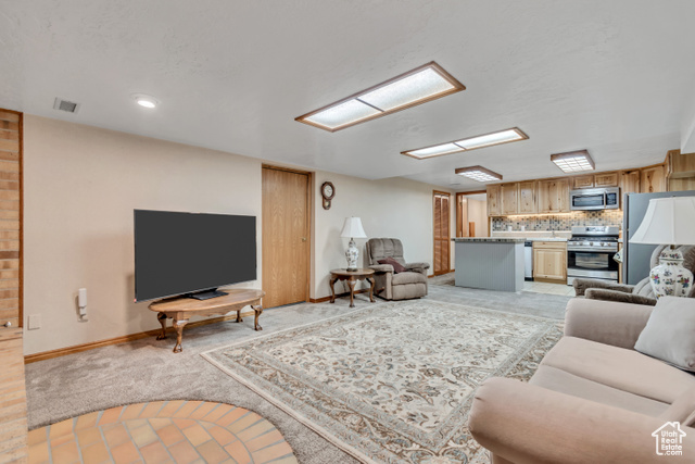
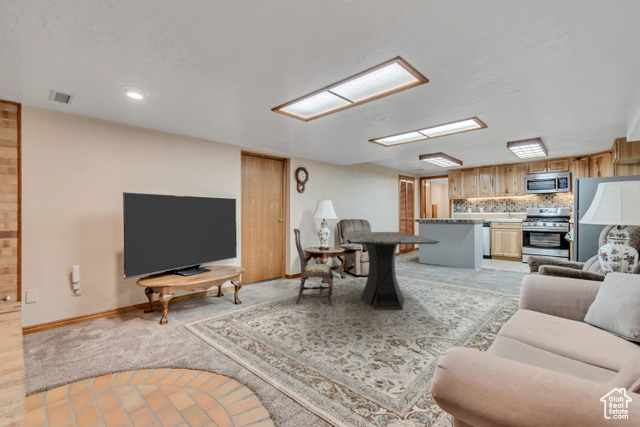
+ dining table (382, 267)
+ dining chair (314, 264)
